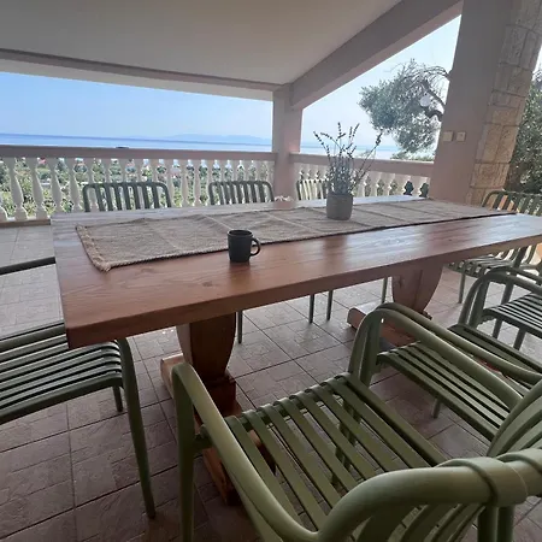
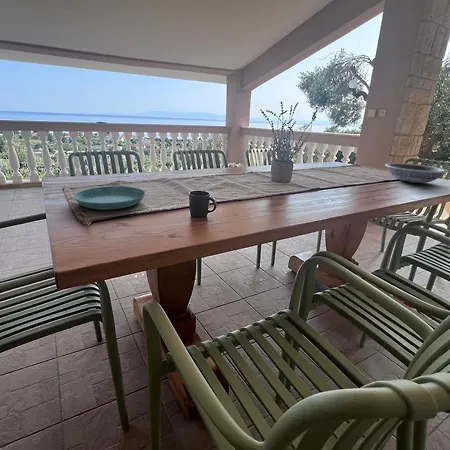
+ saucer (111, 197)
+ bowl (413, 174)
